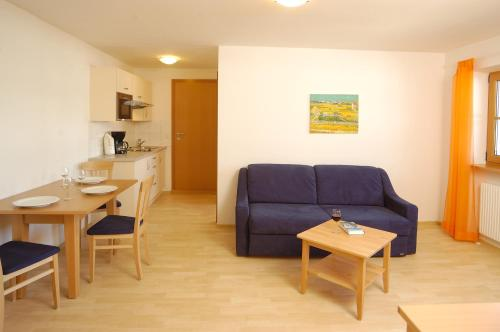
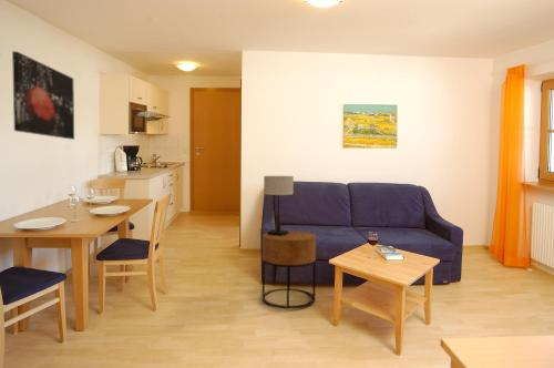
+ wall art (48, 101)
+ table lamp (278, 204)
+ side table (288, 267)
